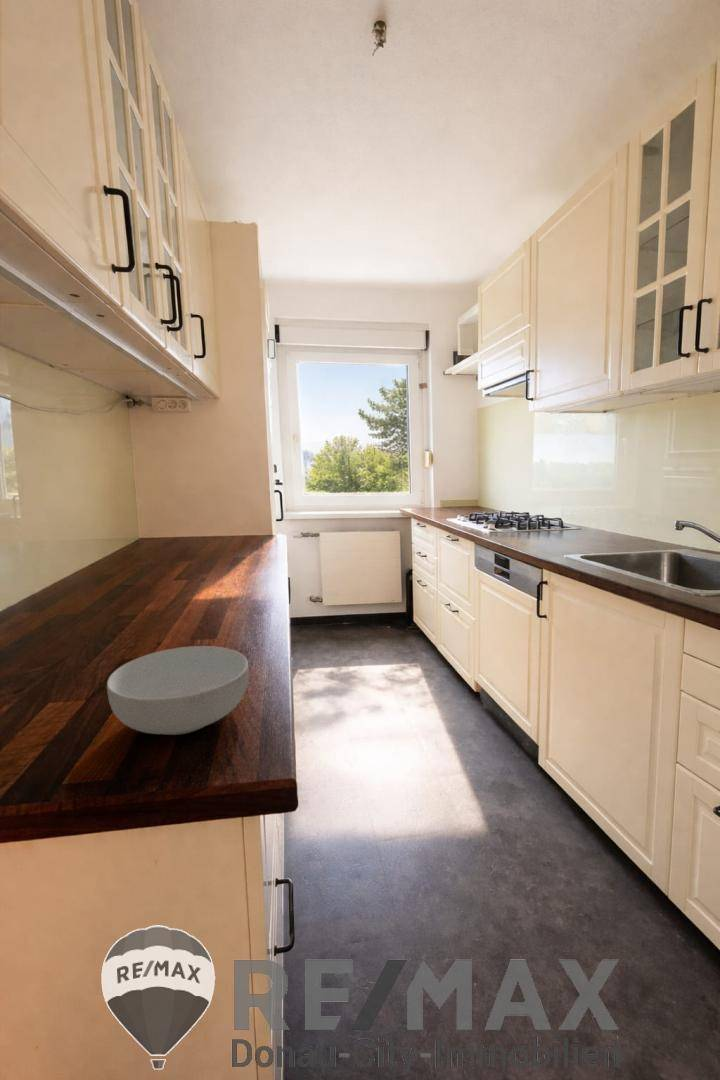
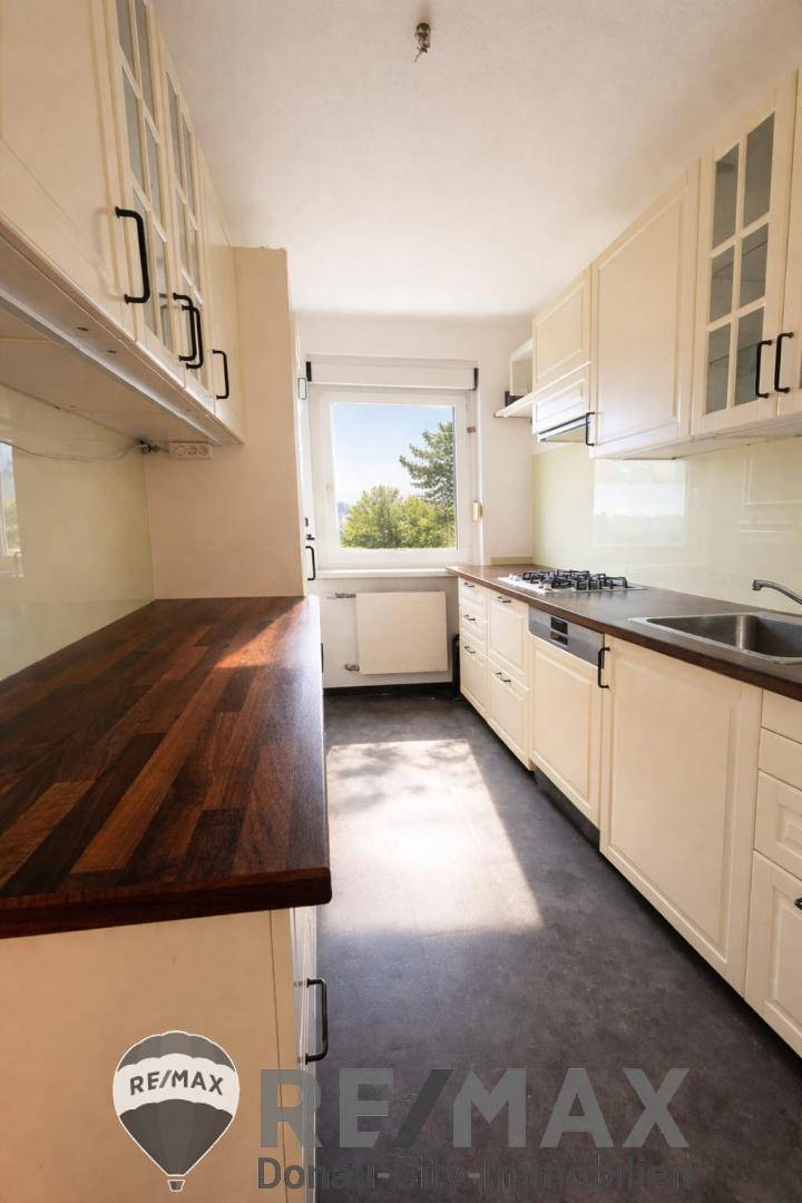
- cereal bowl (182, 694)
